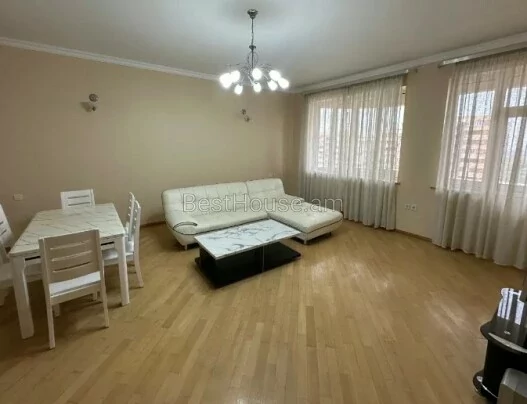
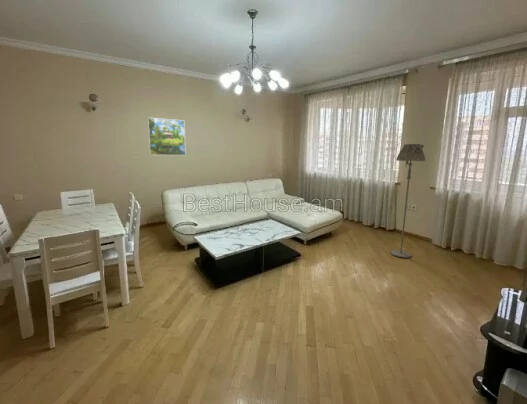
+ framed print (167, 137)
+ floor lamp (406, 201)
